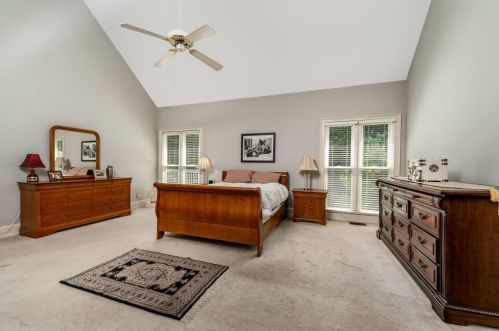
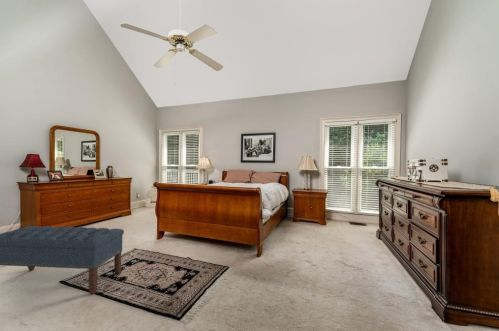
+ bench (59, 255)
